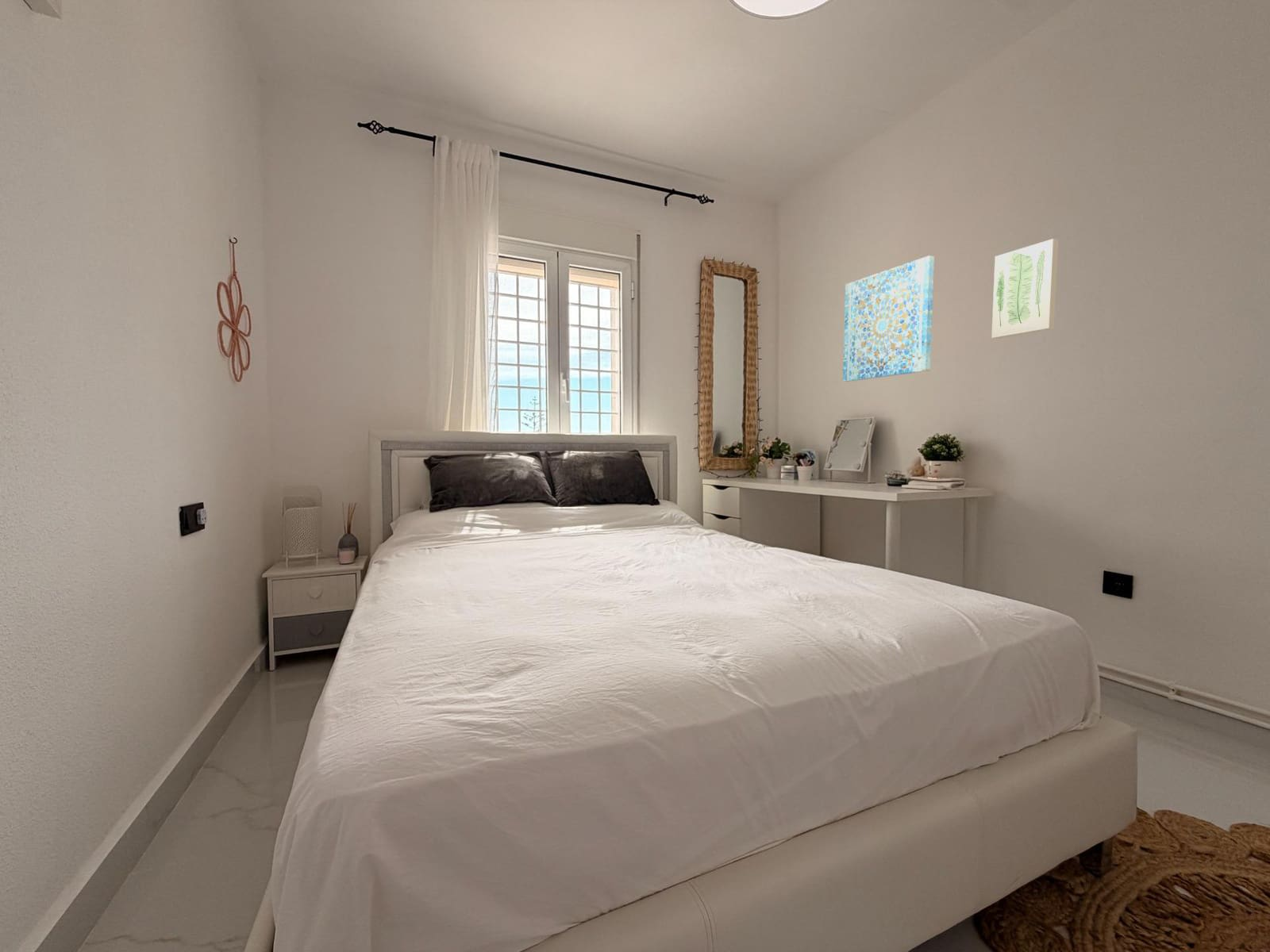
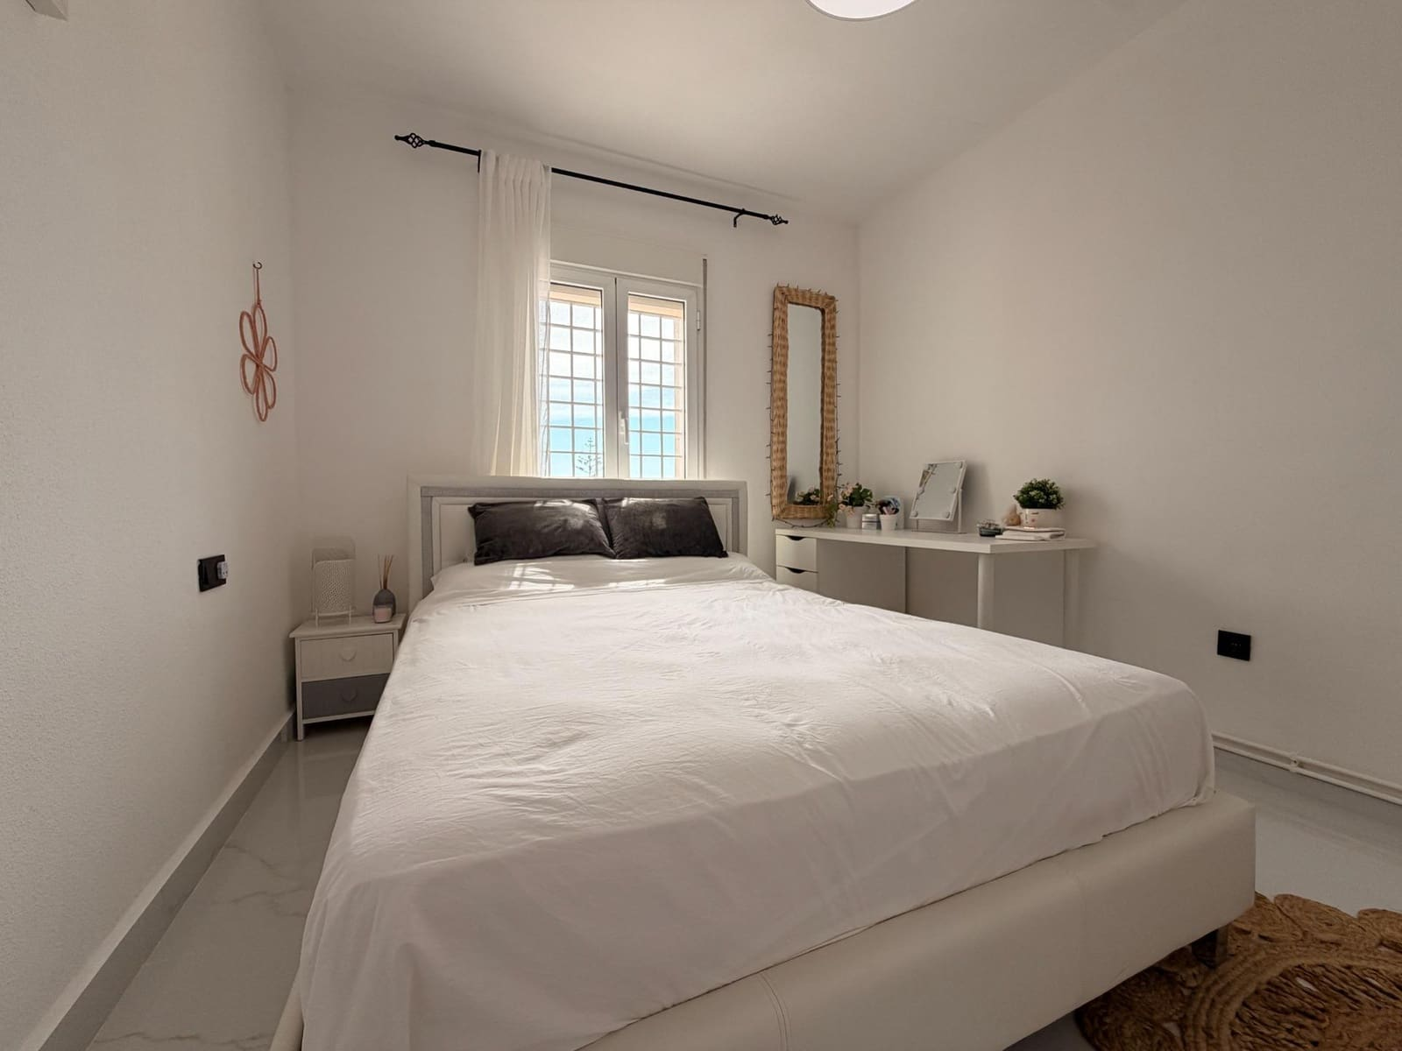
- wall art (884, 324)
- wall art (1023, 291)
